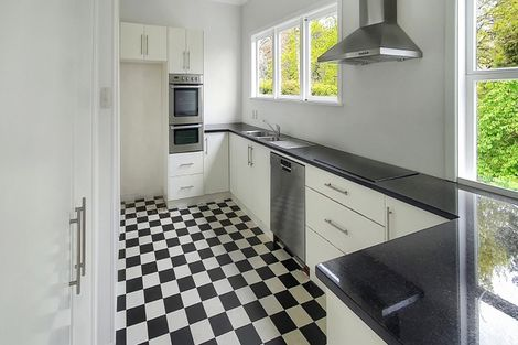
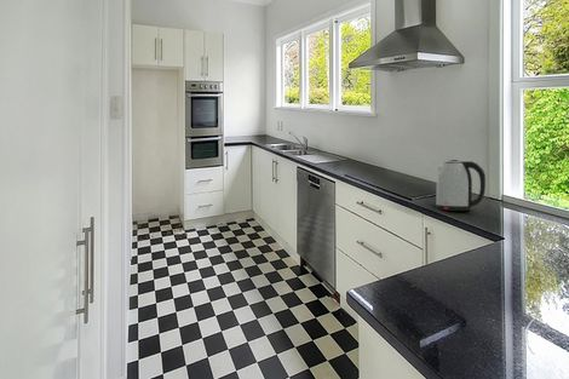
+ kettle (459, 184)
